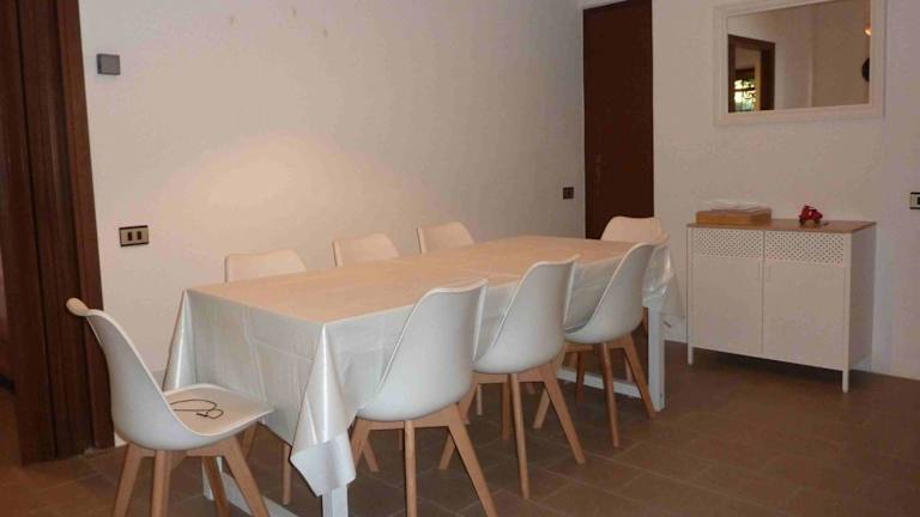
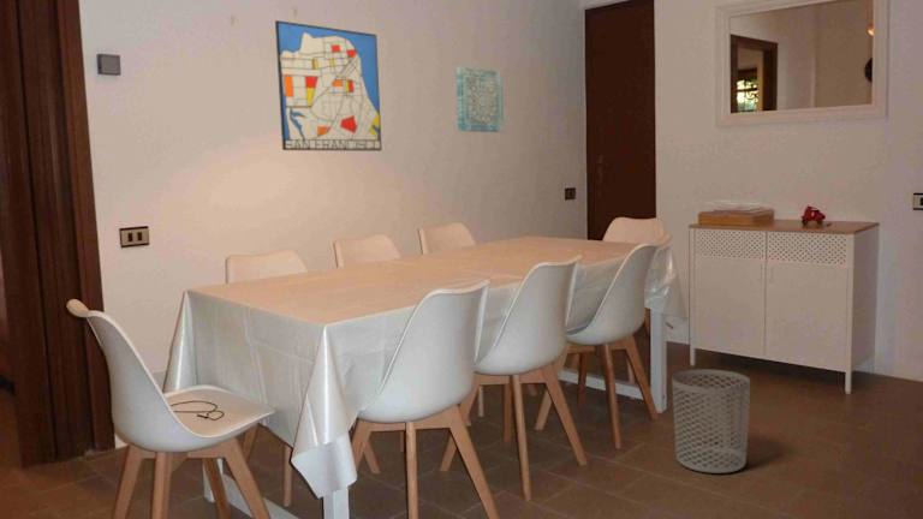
+ wall art (480, 100)
+ waste bin (710, 419)
+ wall art (332, 89)
